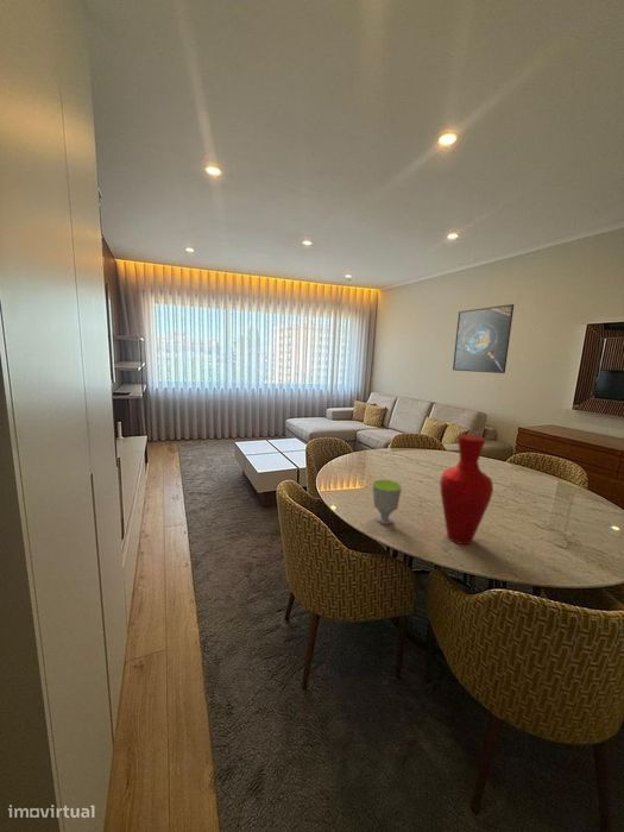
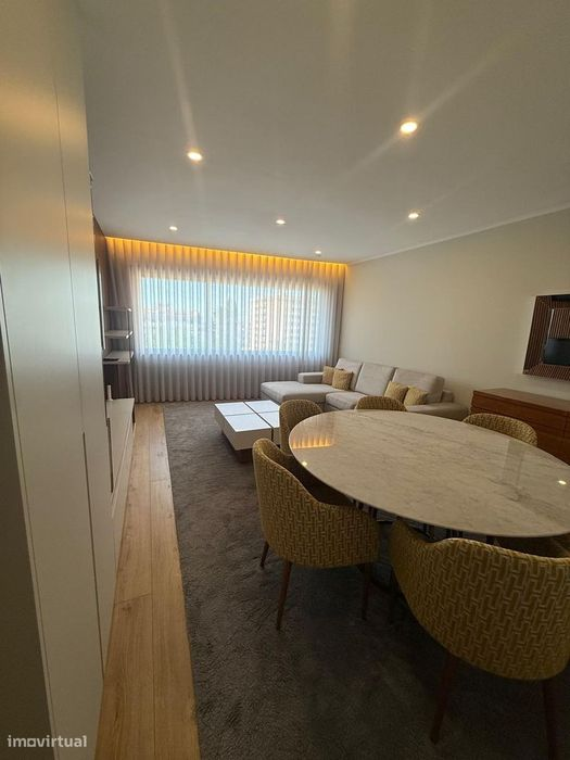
- vase (465, 489)
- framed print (480, 340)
- cup (385, 503)
